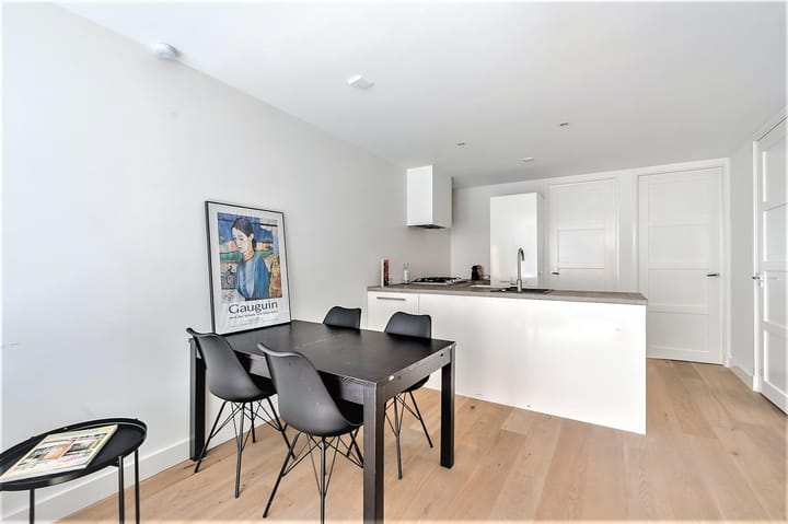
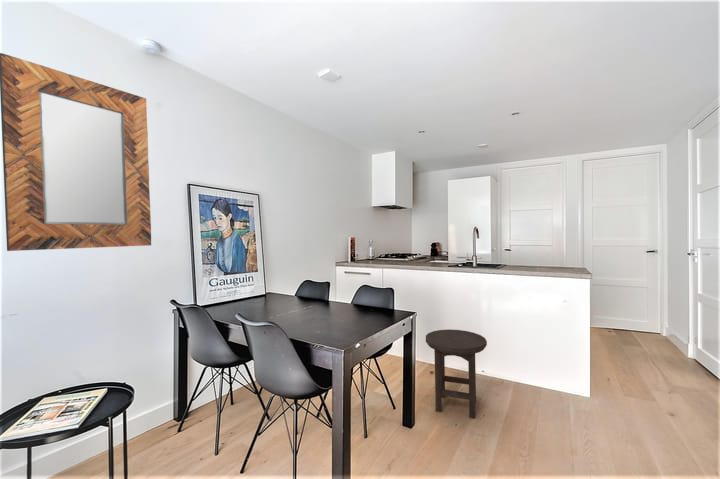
+ home mirror (86, 164)
+ stool (455, 377)
